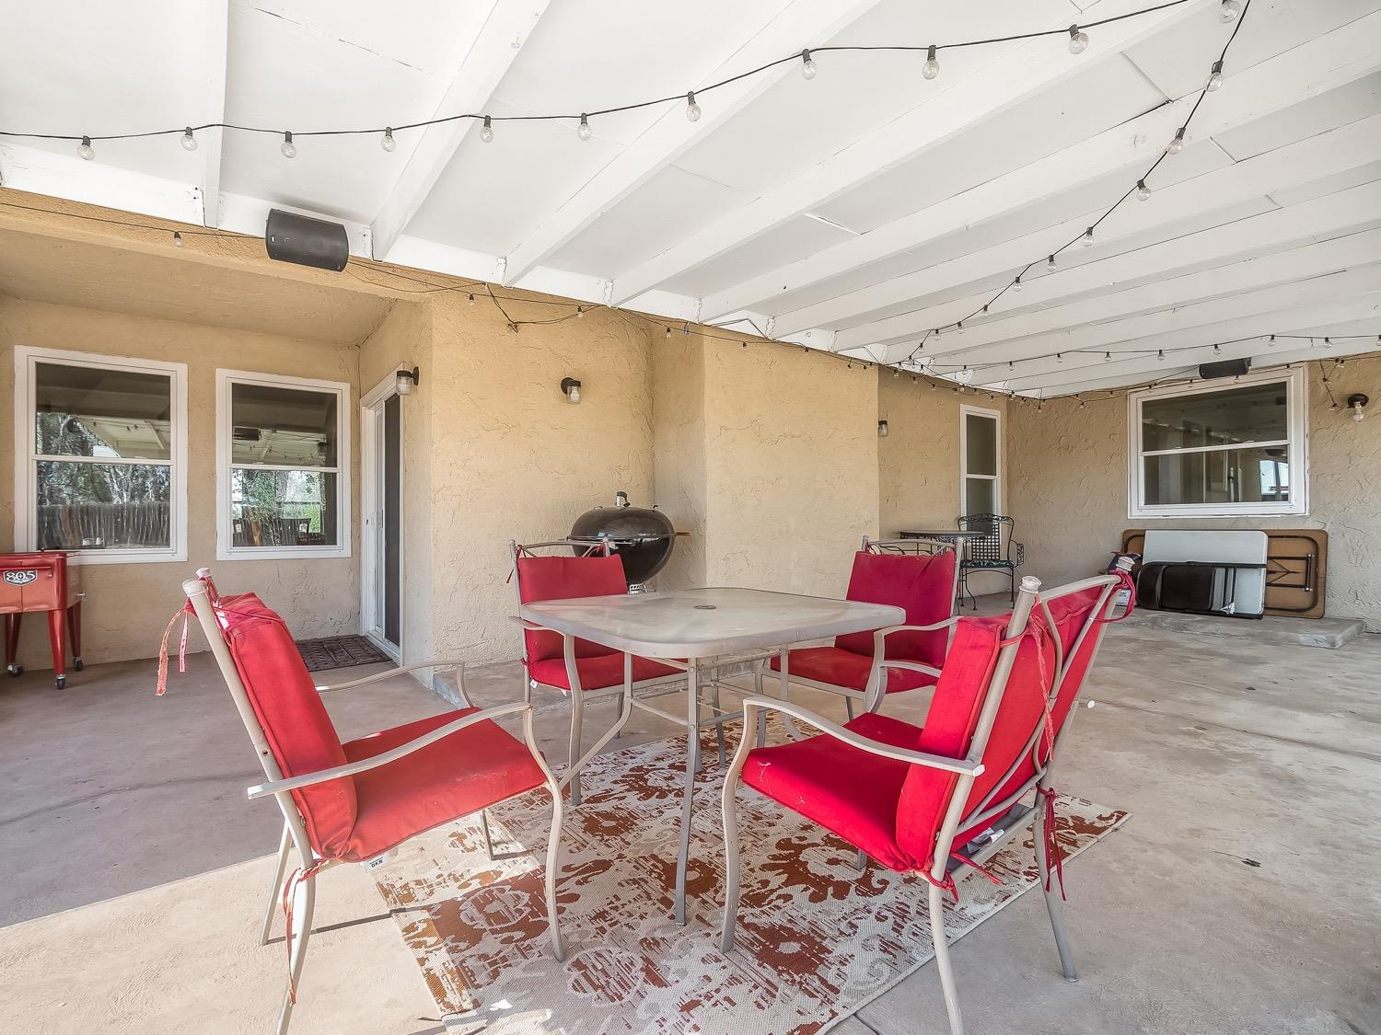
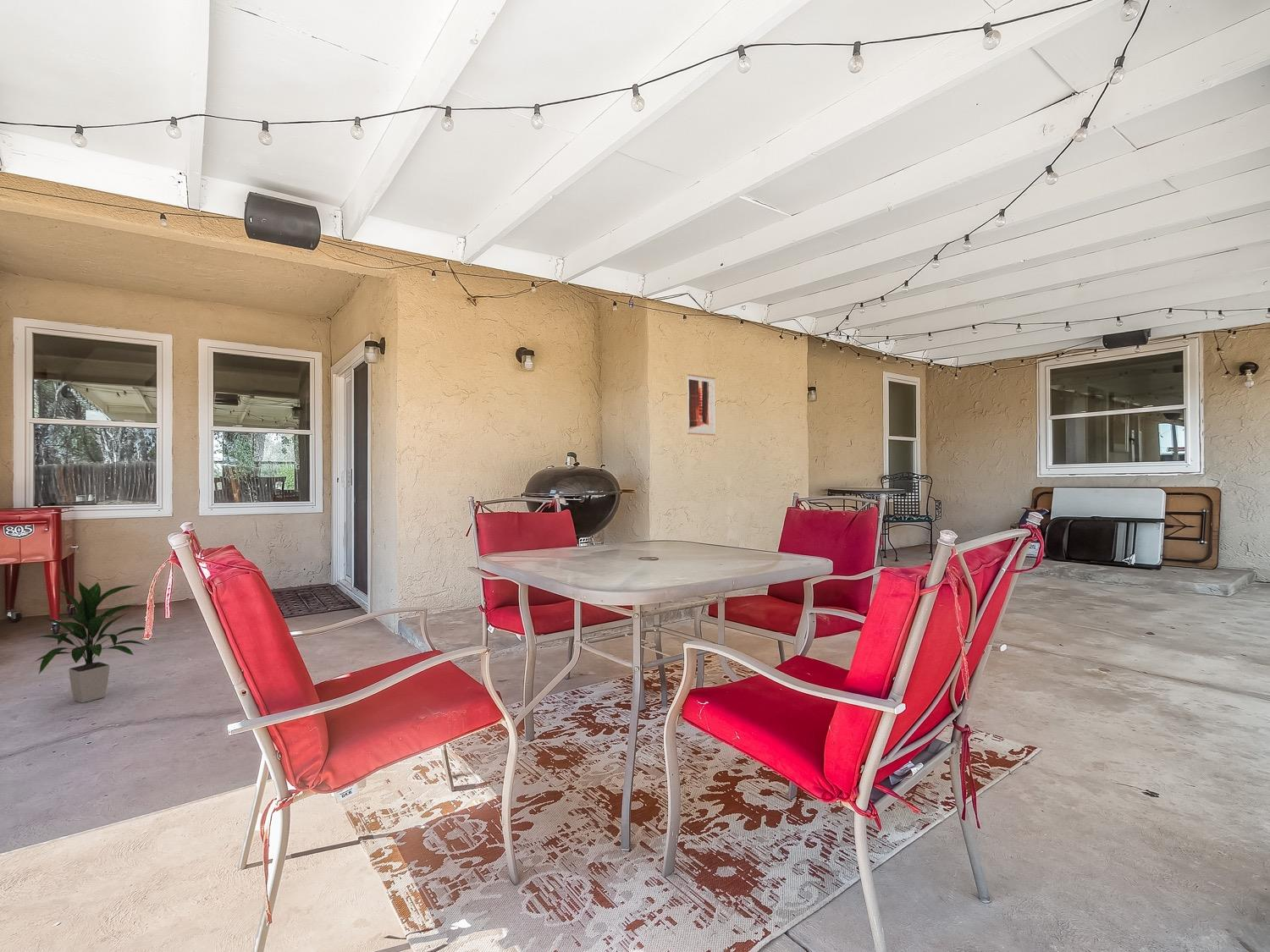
+ wall art (701, 405)
+ indoor plant (91, 637)
